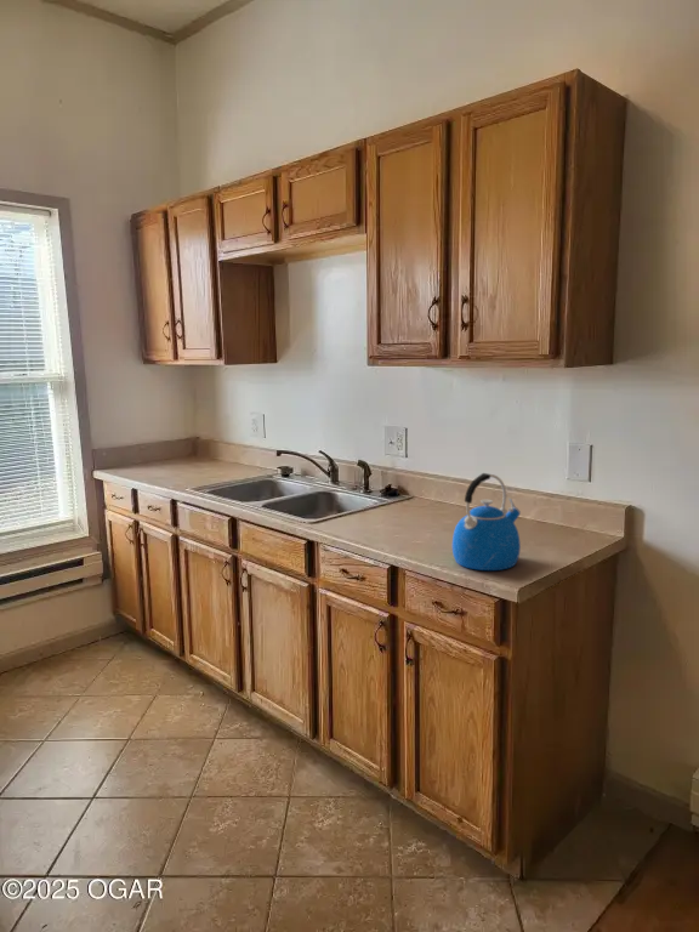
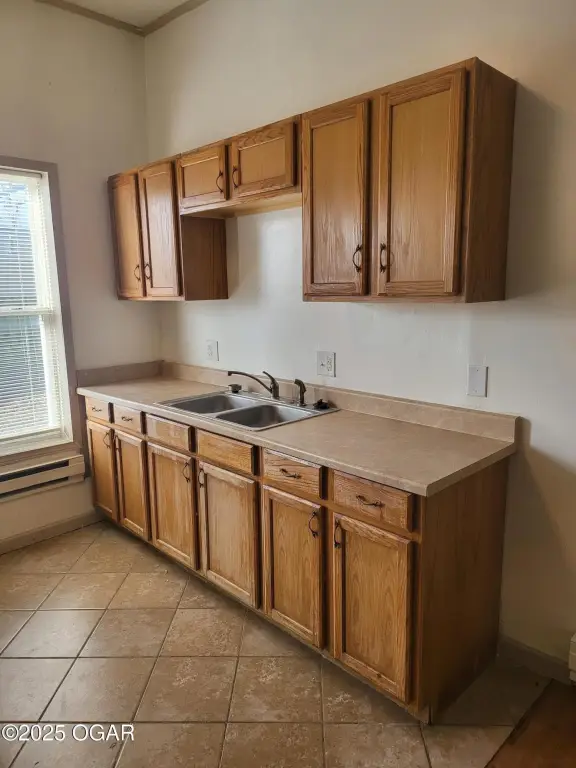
- kettle (491, 516)
